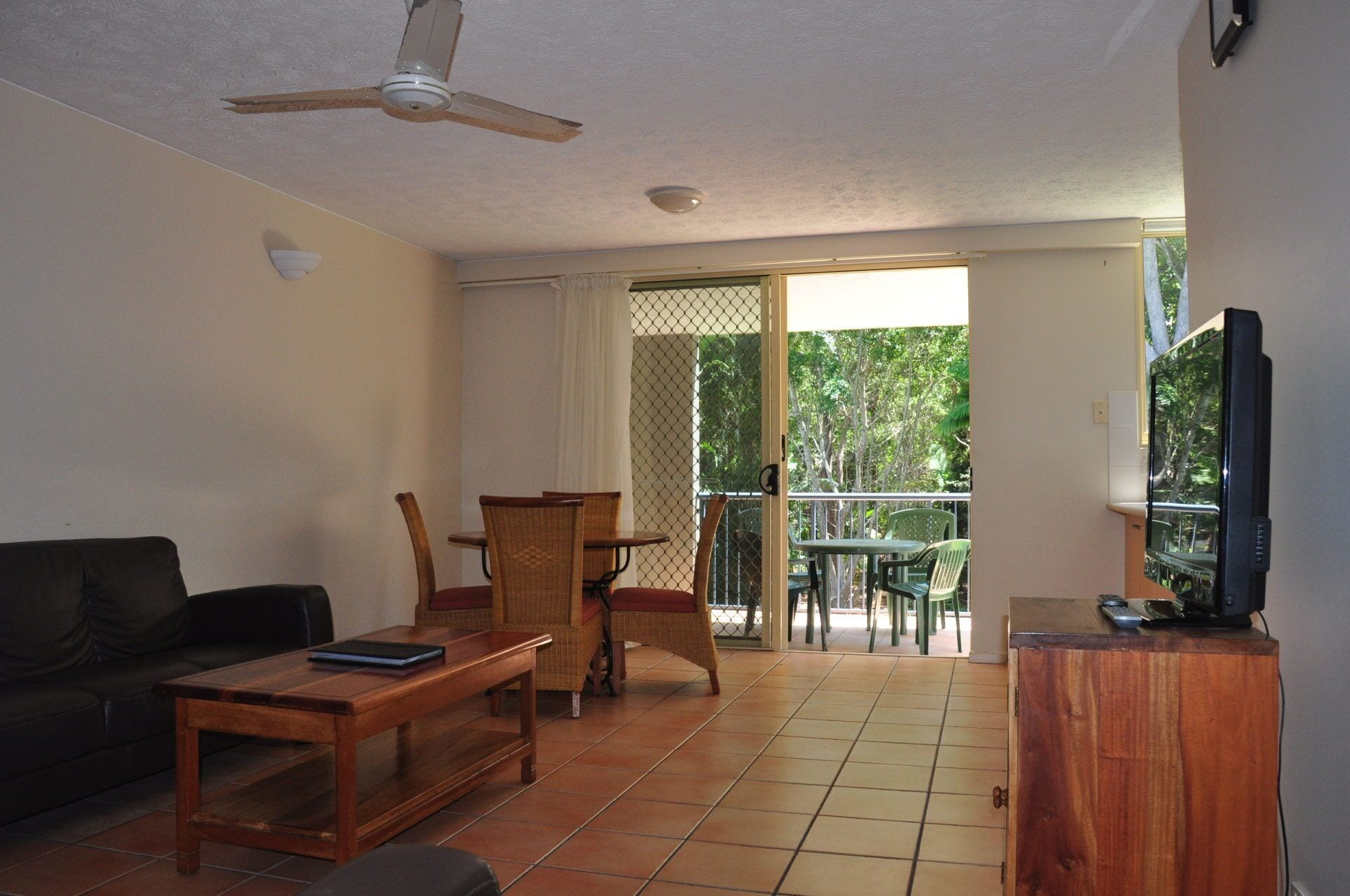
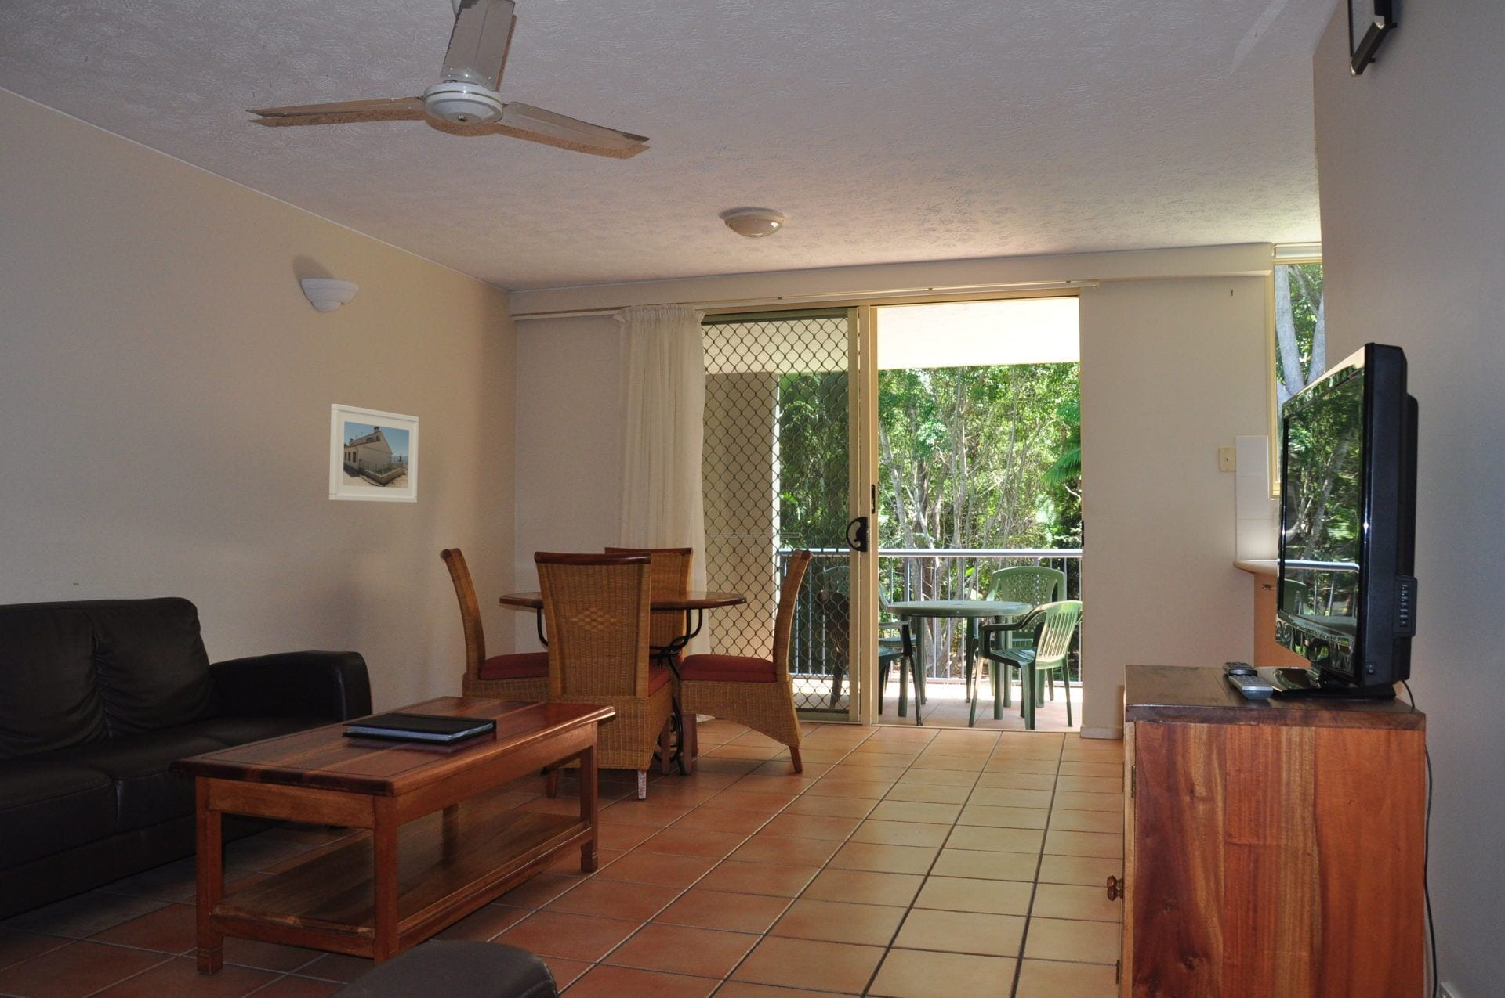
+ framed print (377, 456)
